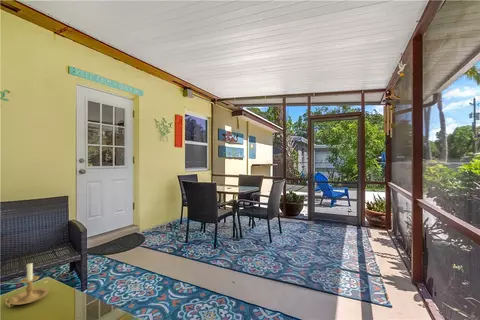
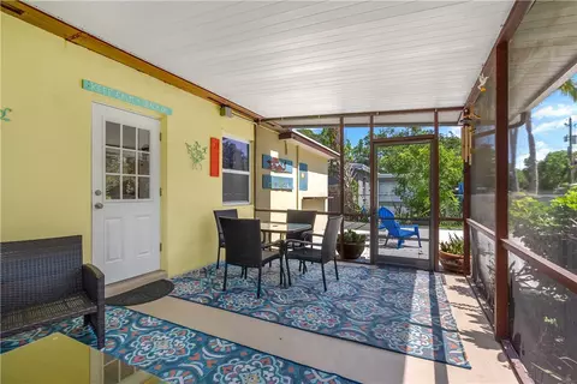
- candle holder (29, 280)
